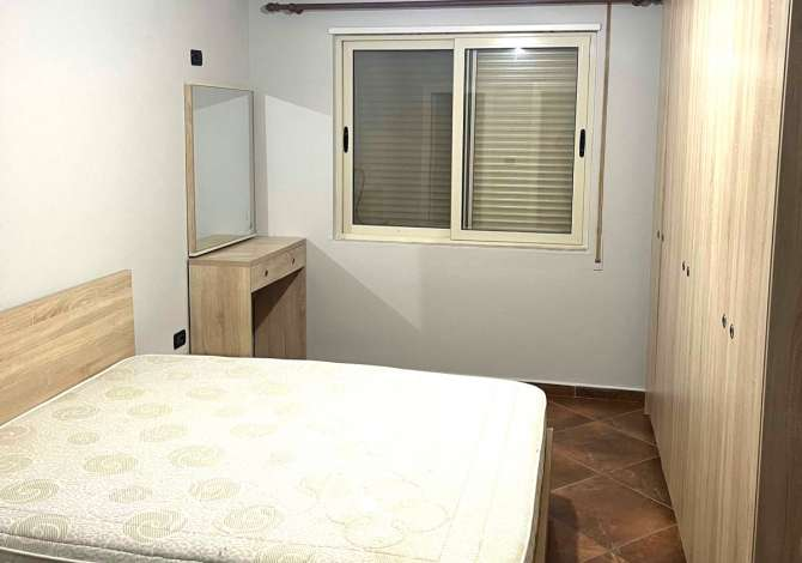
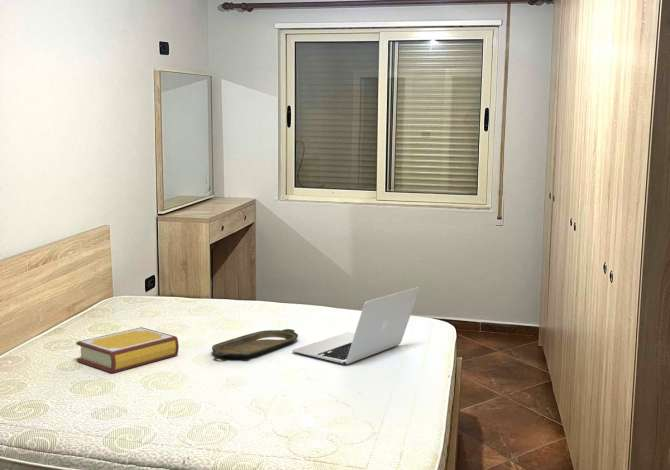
+ serving tray (256, 344)
+ book (128, 348)
+ laptop (359, 319)
